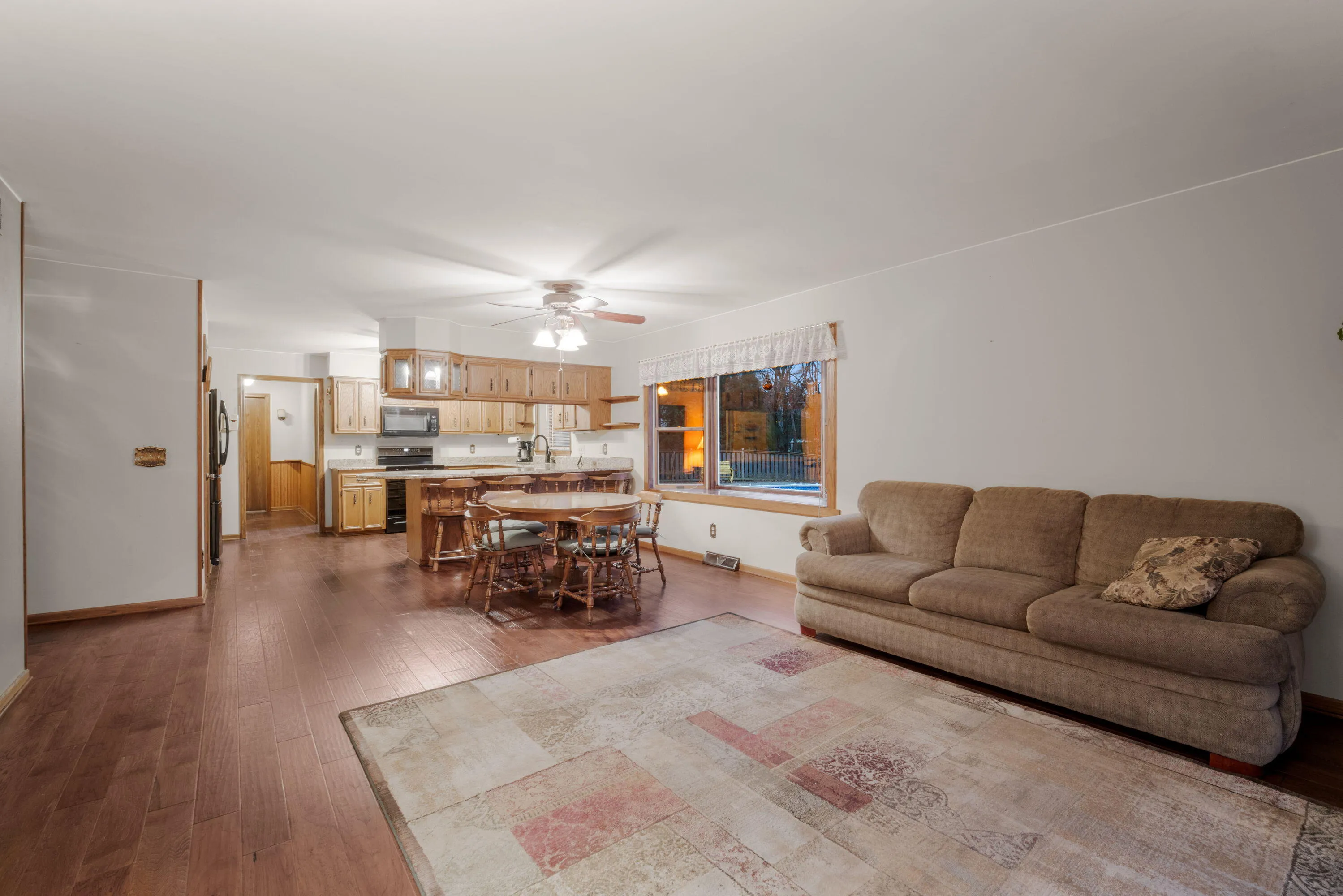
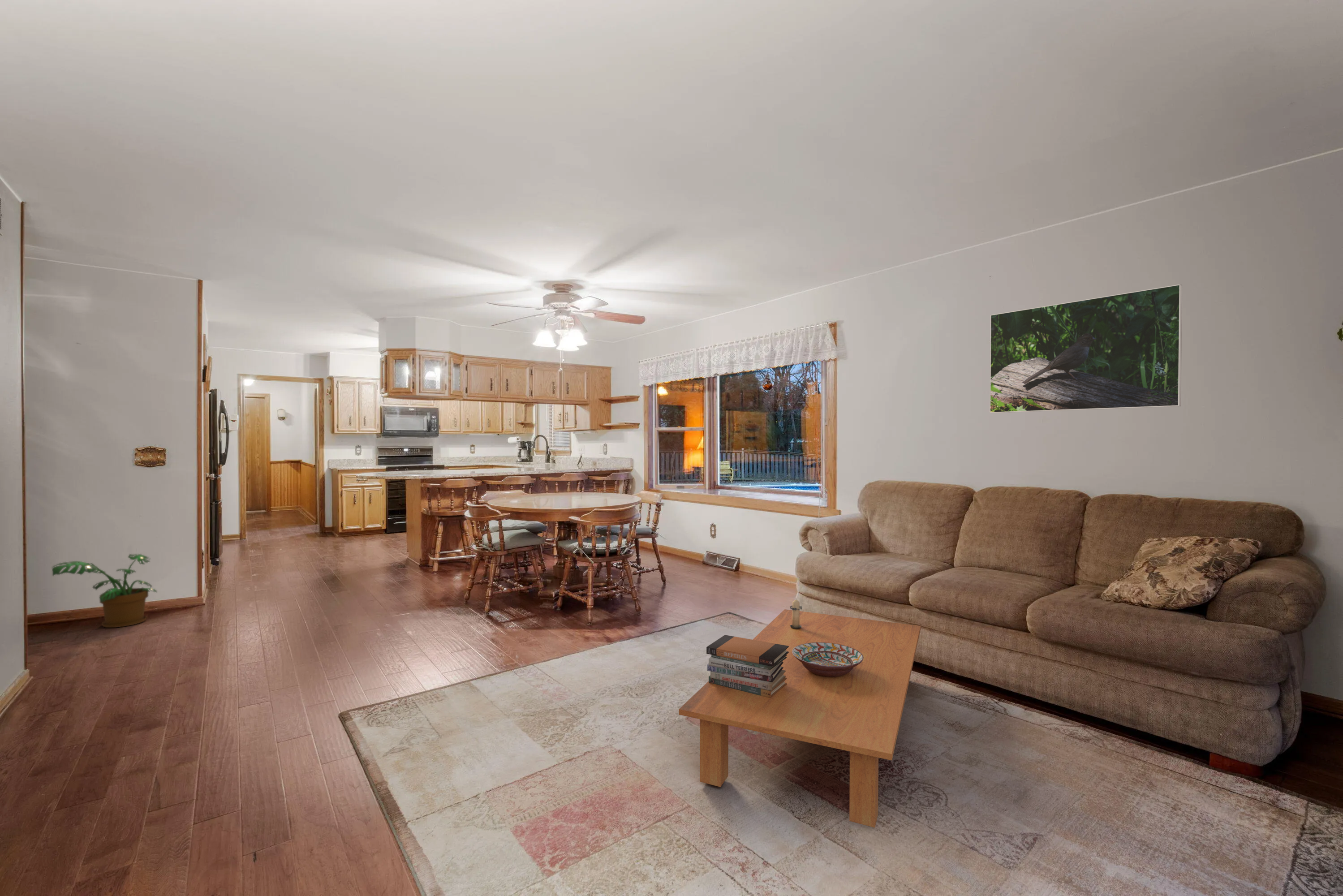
+ potted plant (109, 590)
+ candle (796, 612)
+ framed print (1076, 356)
+ coffee table (822, 691)
+ decorative bowl (827, 662)
+ book stack (747, 664)
